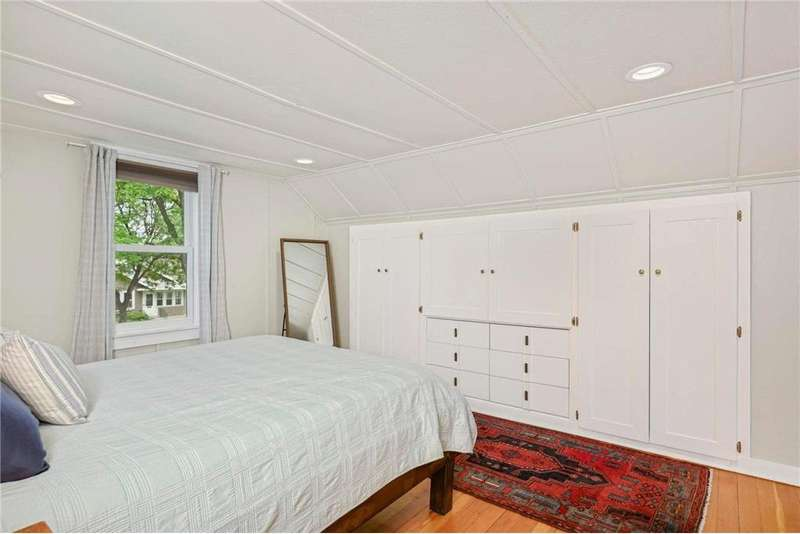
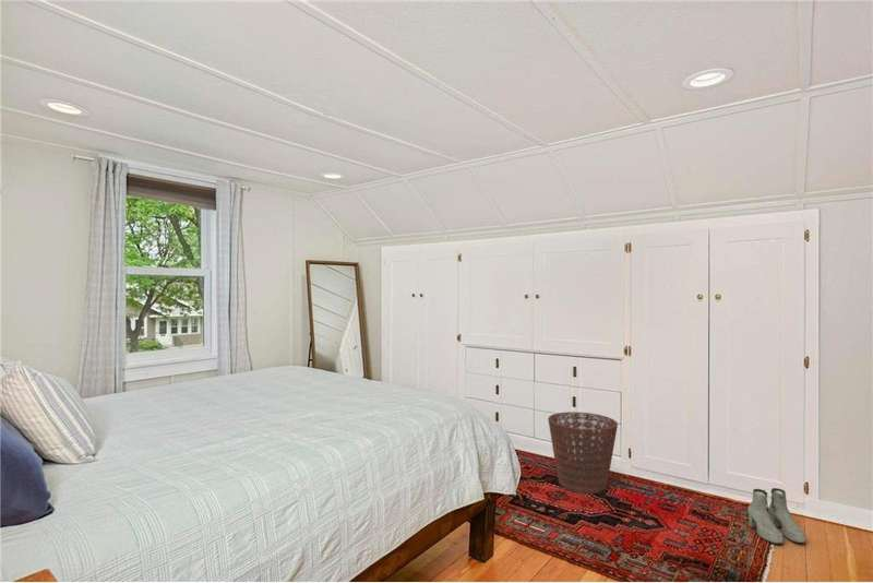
+ basket (582, 451)
+ boots (775, 513)
